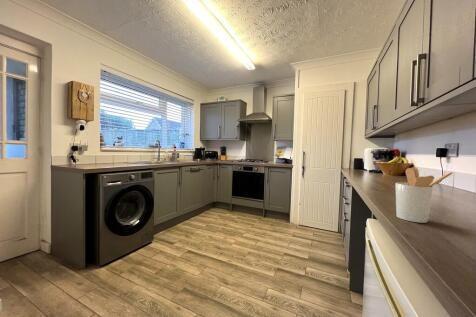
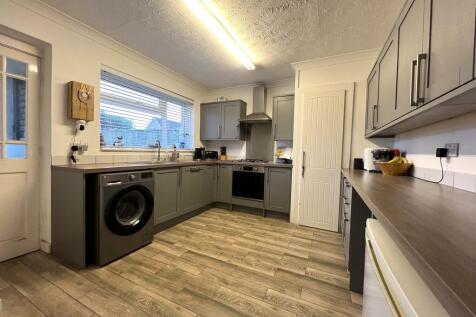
- utensil holder (422, 194)
